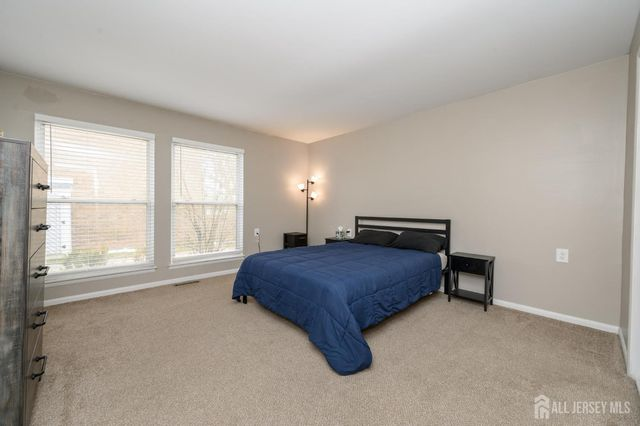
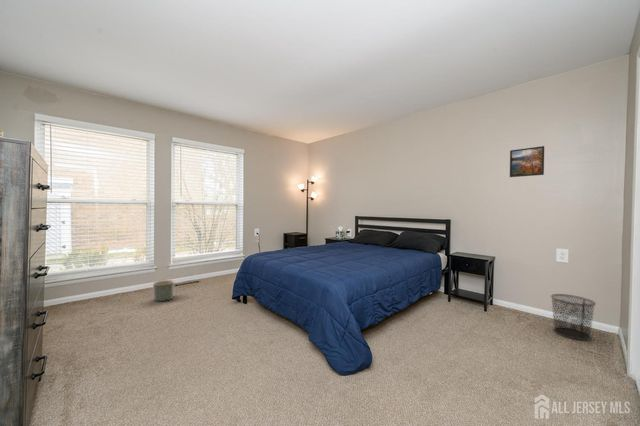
+ planter (163, 290)
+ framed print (526, 162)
+ waste bin (571, 315)
